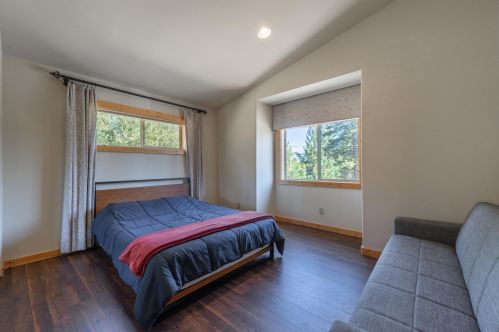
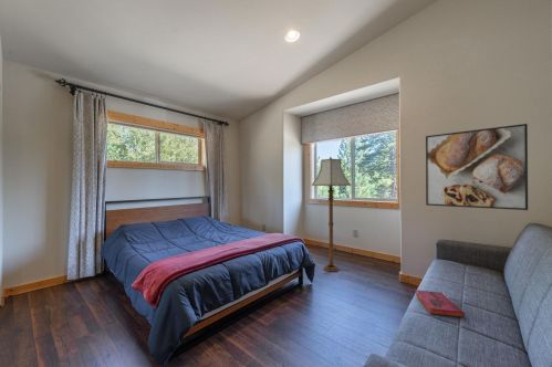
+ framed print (470, 168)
+ floor lamp (331, 212)
+ hardback book (437, 302)
